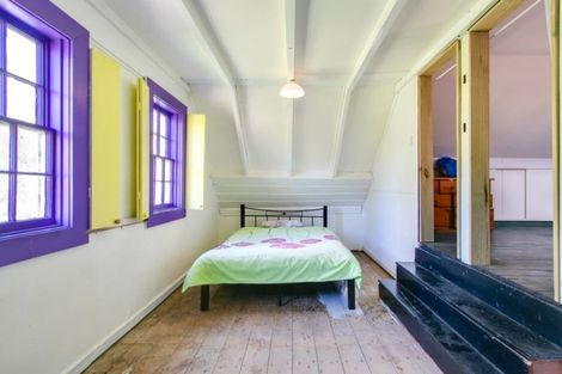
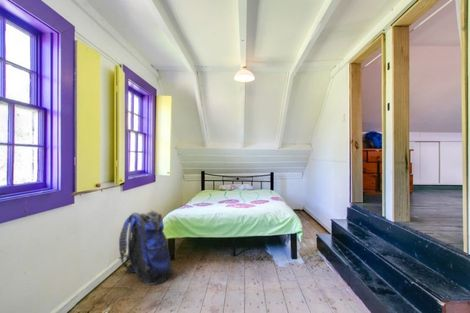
+ backpack (145, 243)
